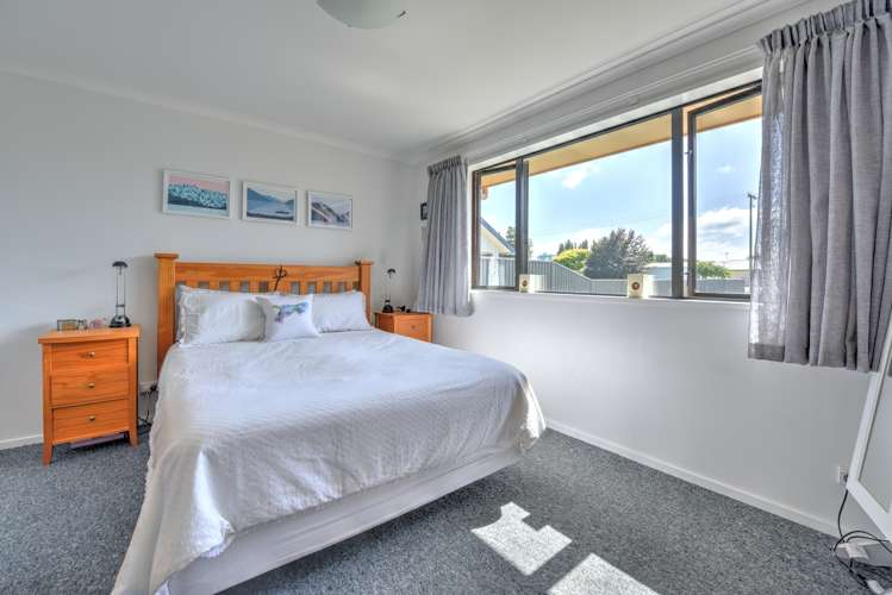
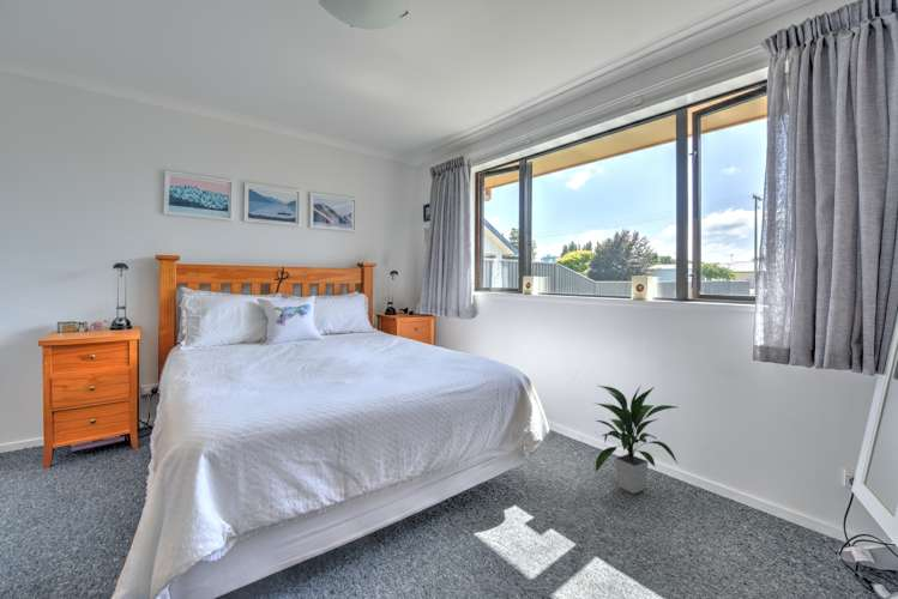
+ indoor plant (627, 434)
